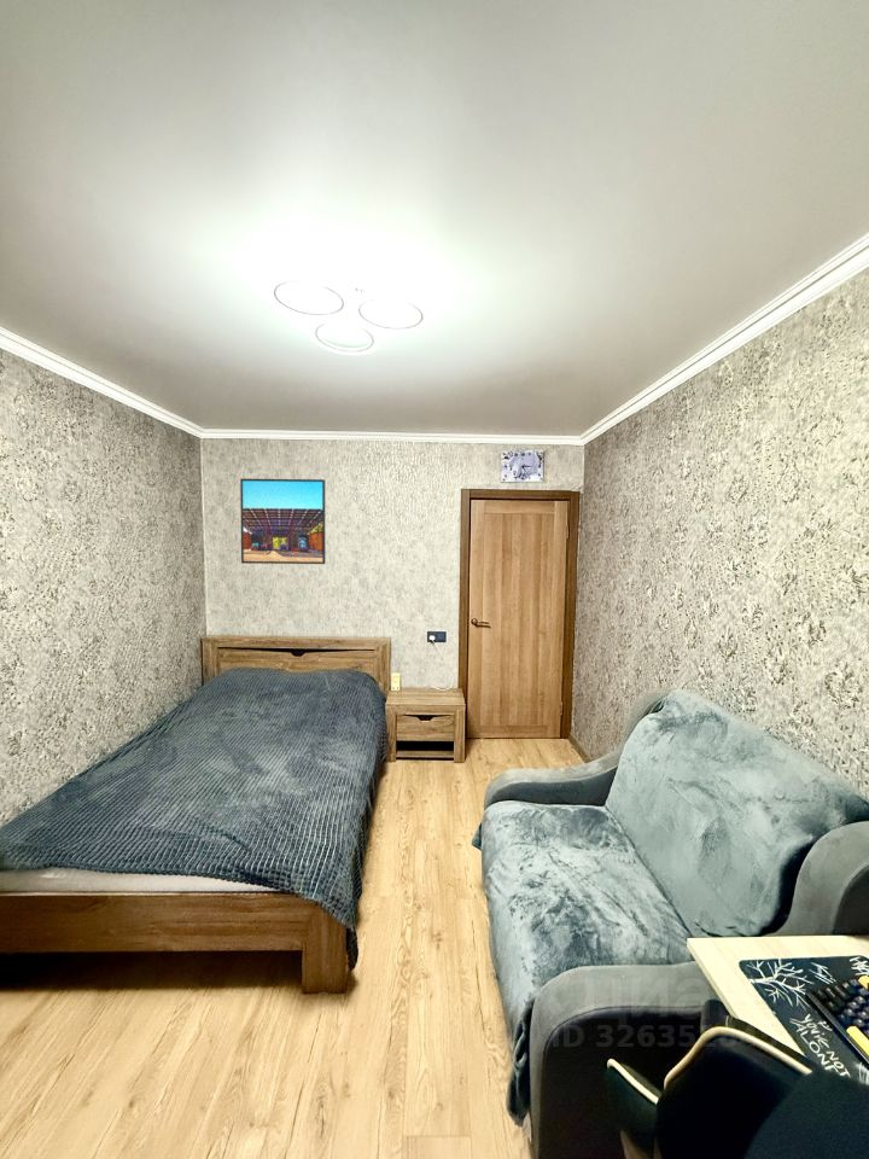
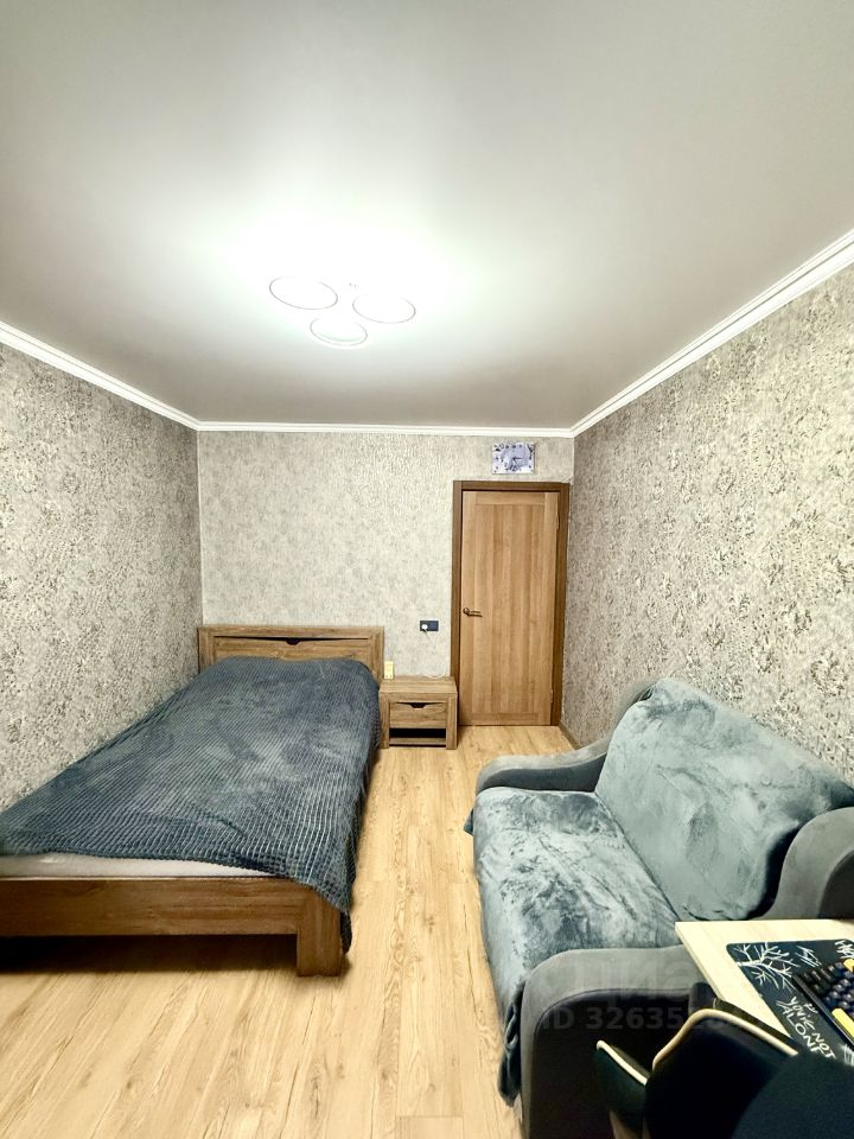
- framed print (282, 522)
